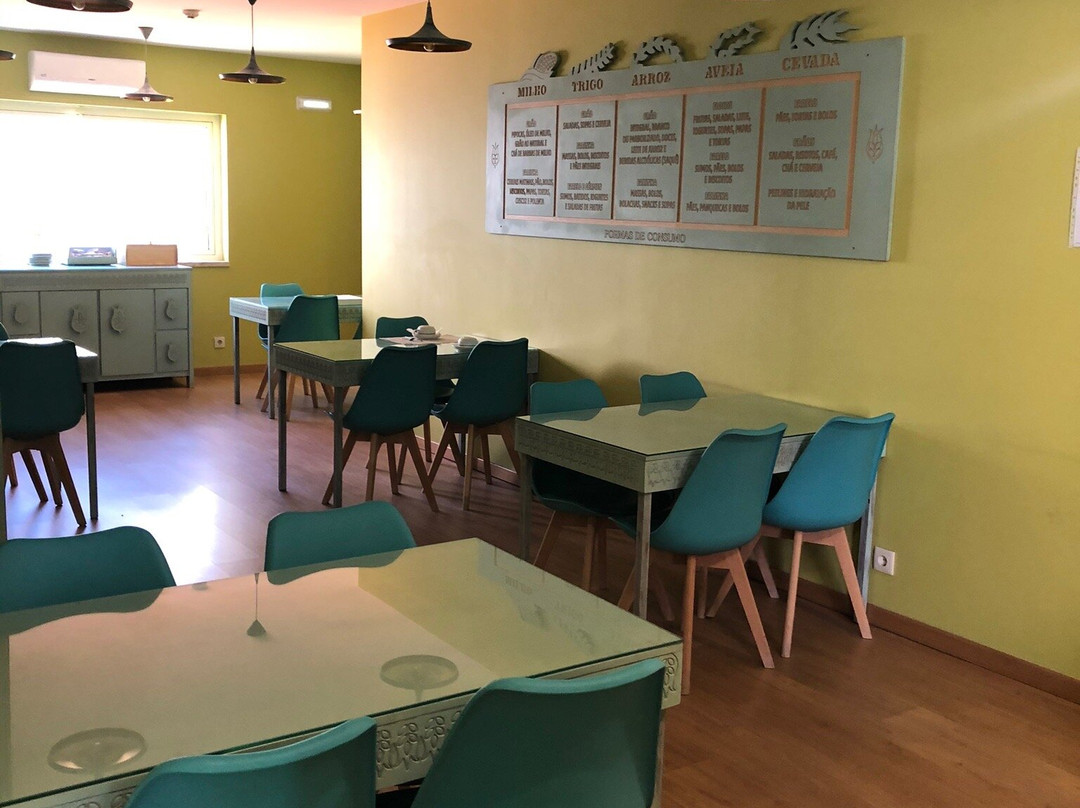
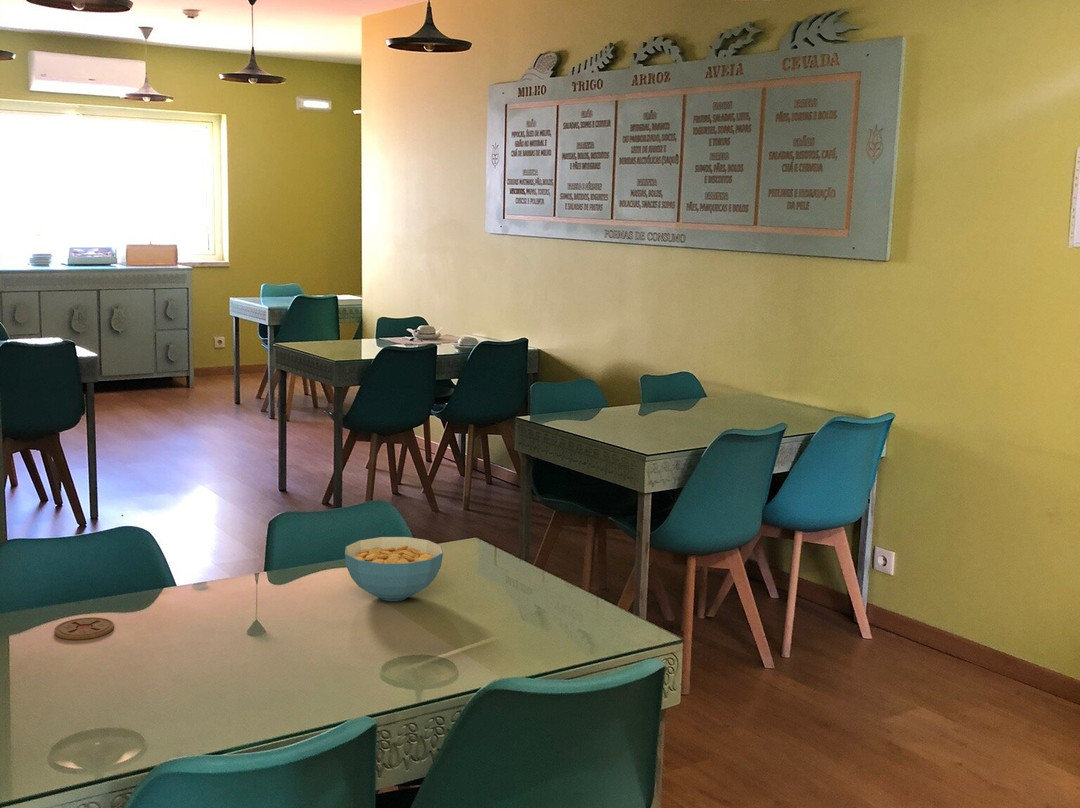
+ coaster (84, 628)
+ cereal bowl (393, 573)
